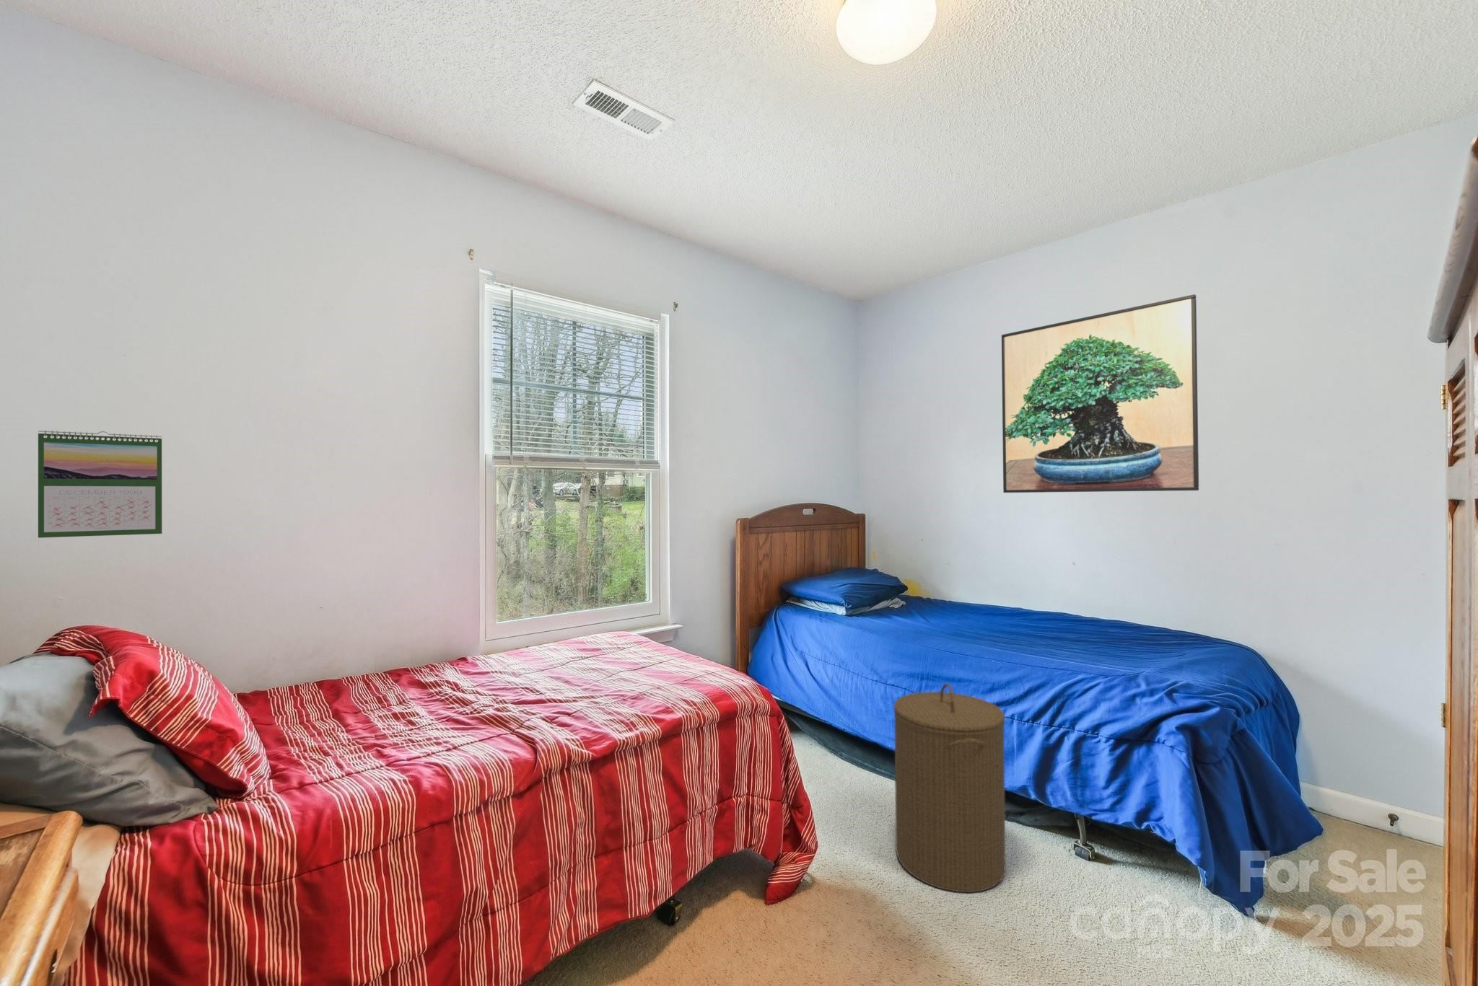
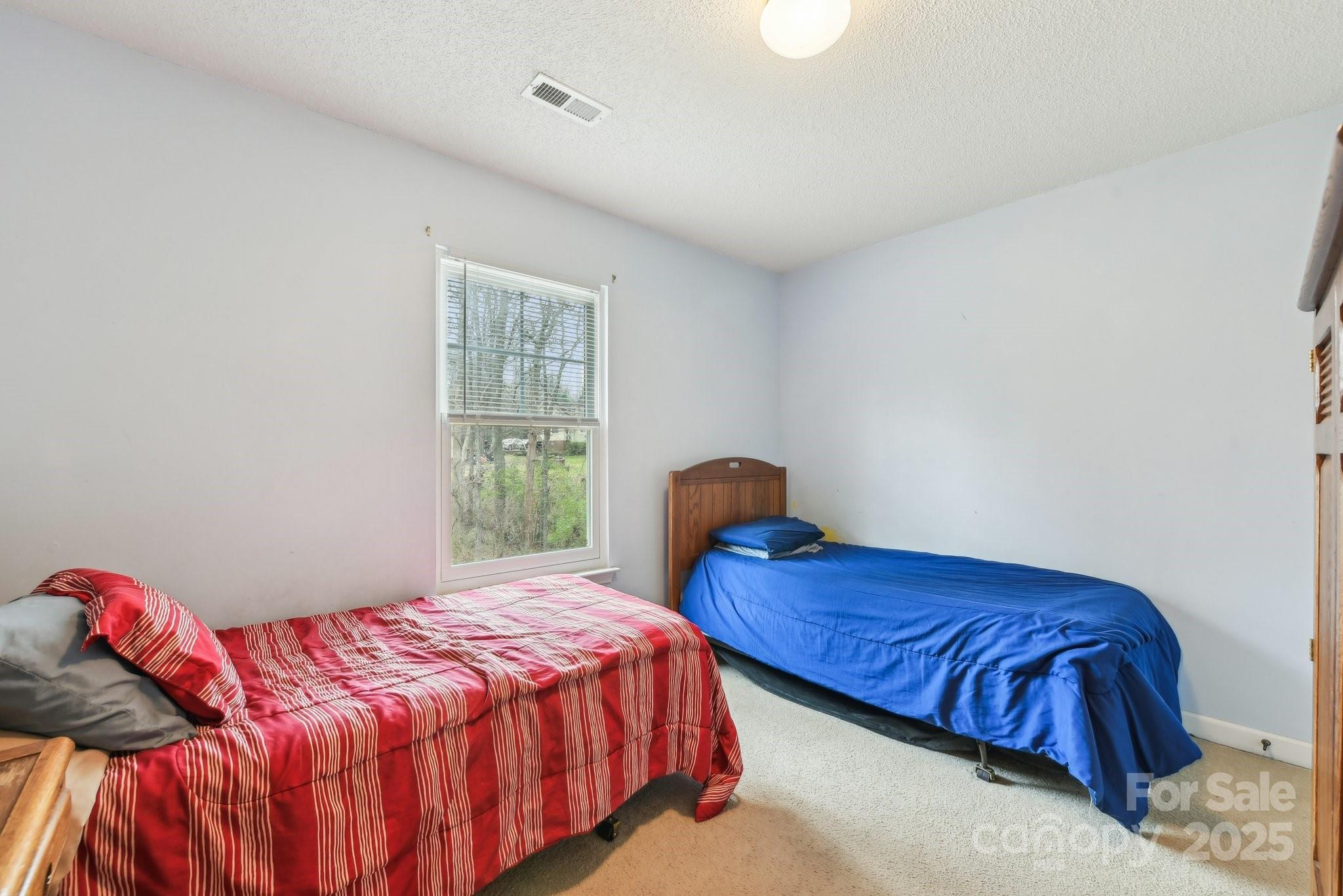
- laundry hamper (949, 771)
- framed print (1090, 404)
- calendar (102, 483)
